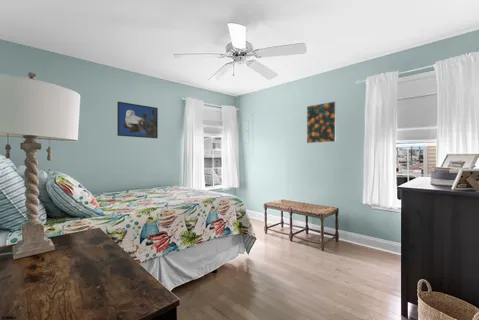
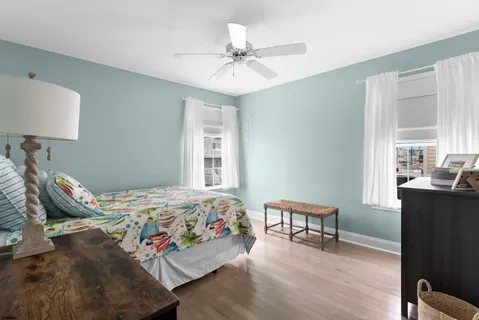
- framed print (320, 123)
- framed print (138, 121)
